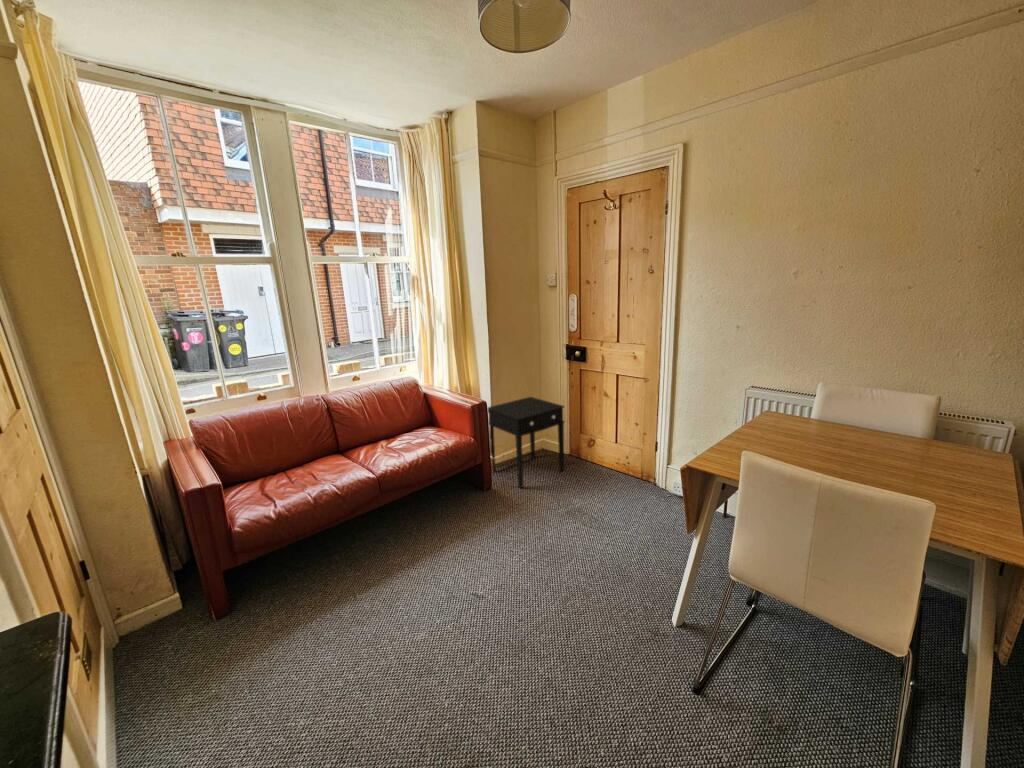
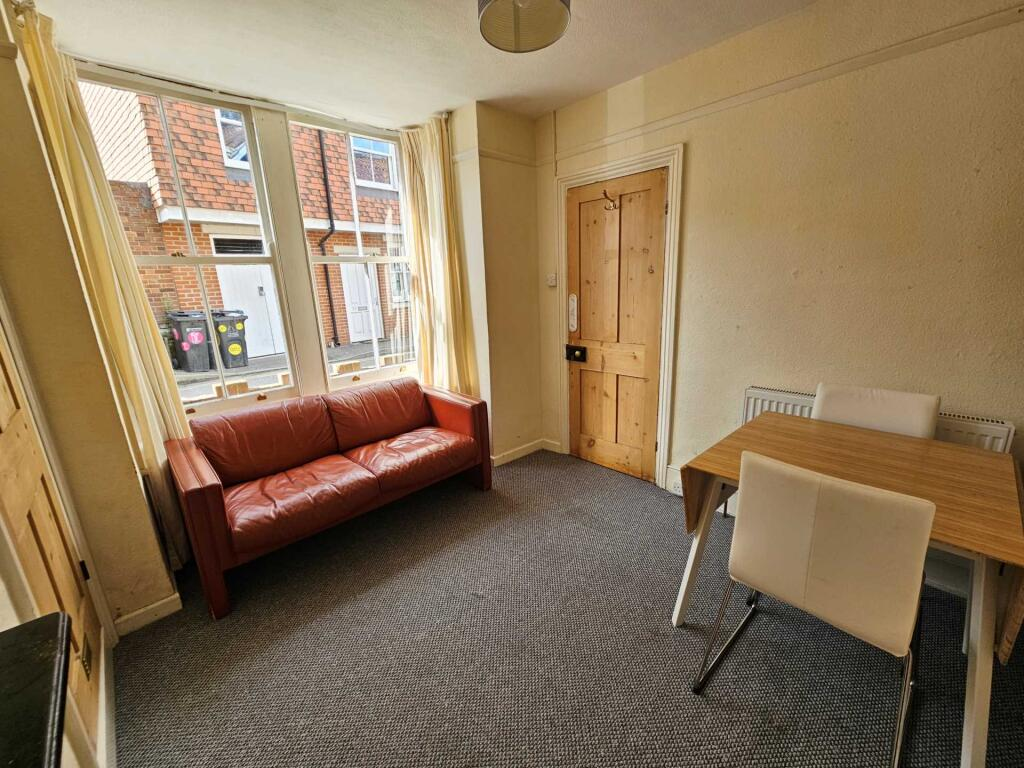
- side table (530, 439)
